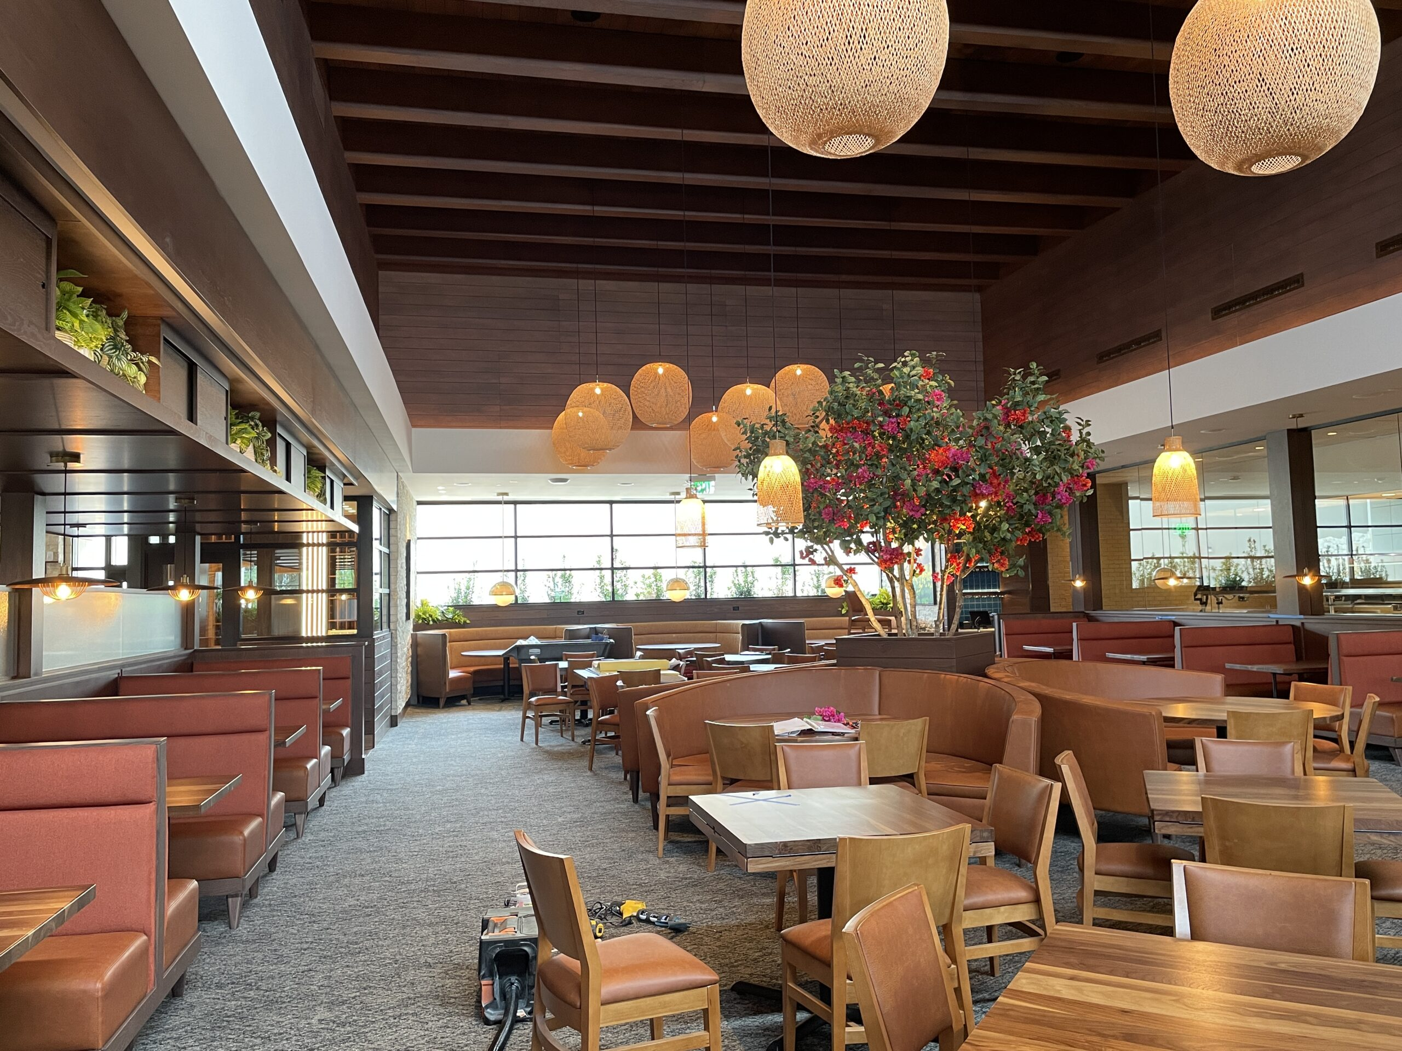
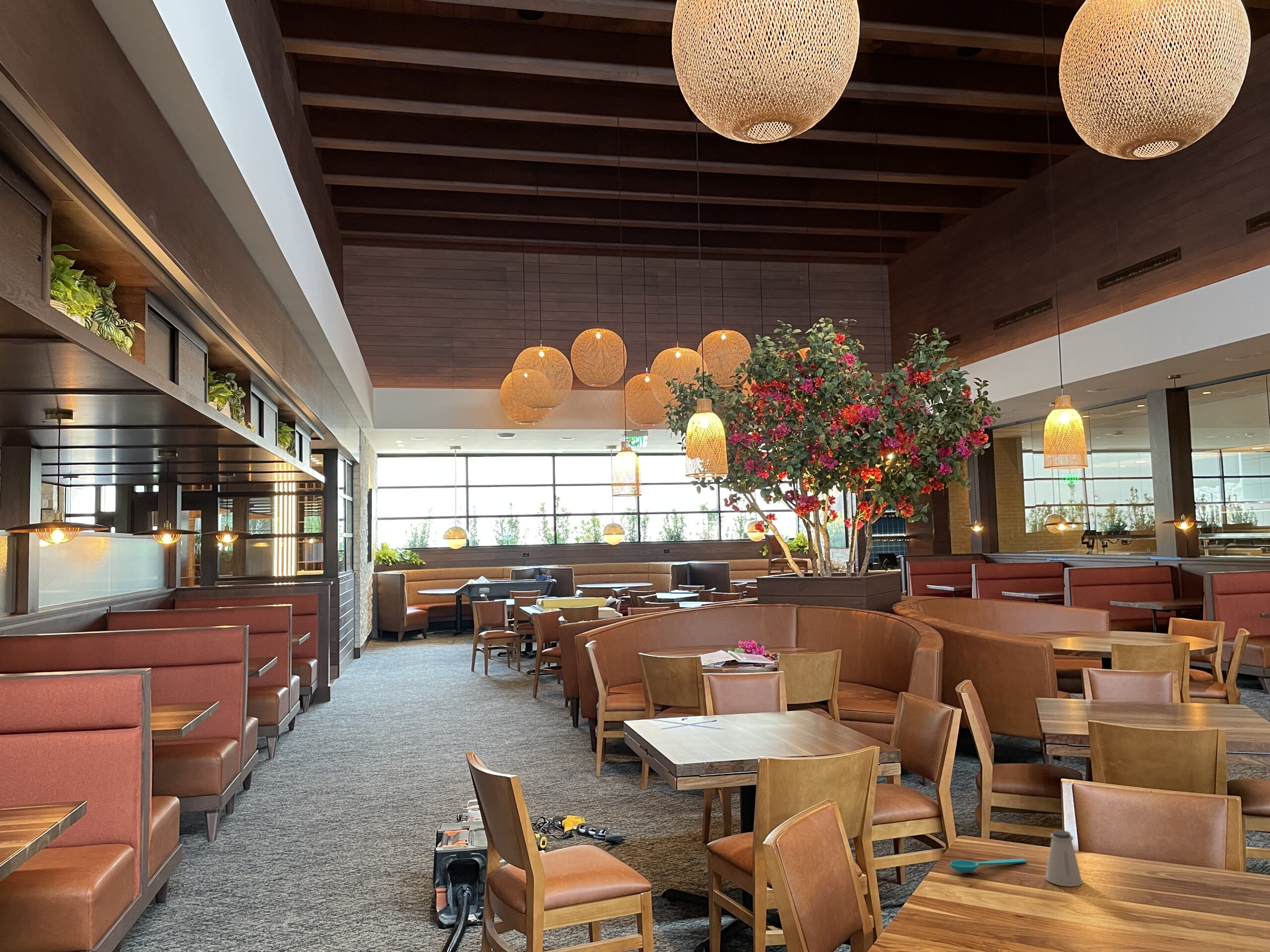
+ saltshaker (1063, 856)
+ spoon (988, 863)
